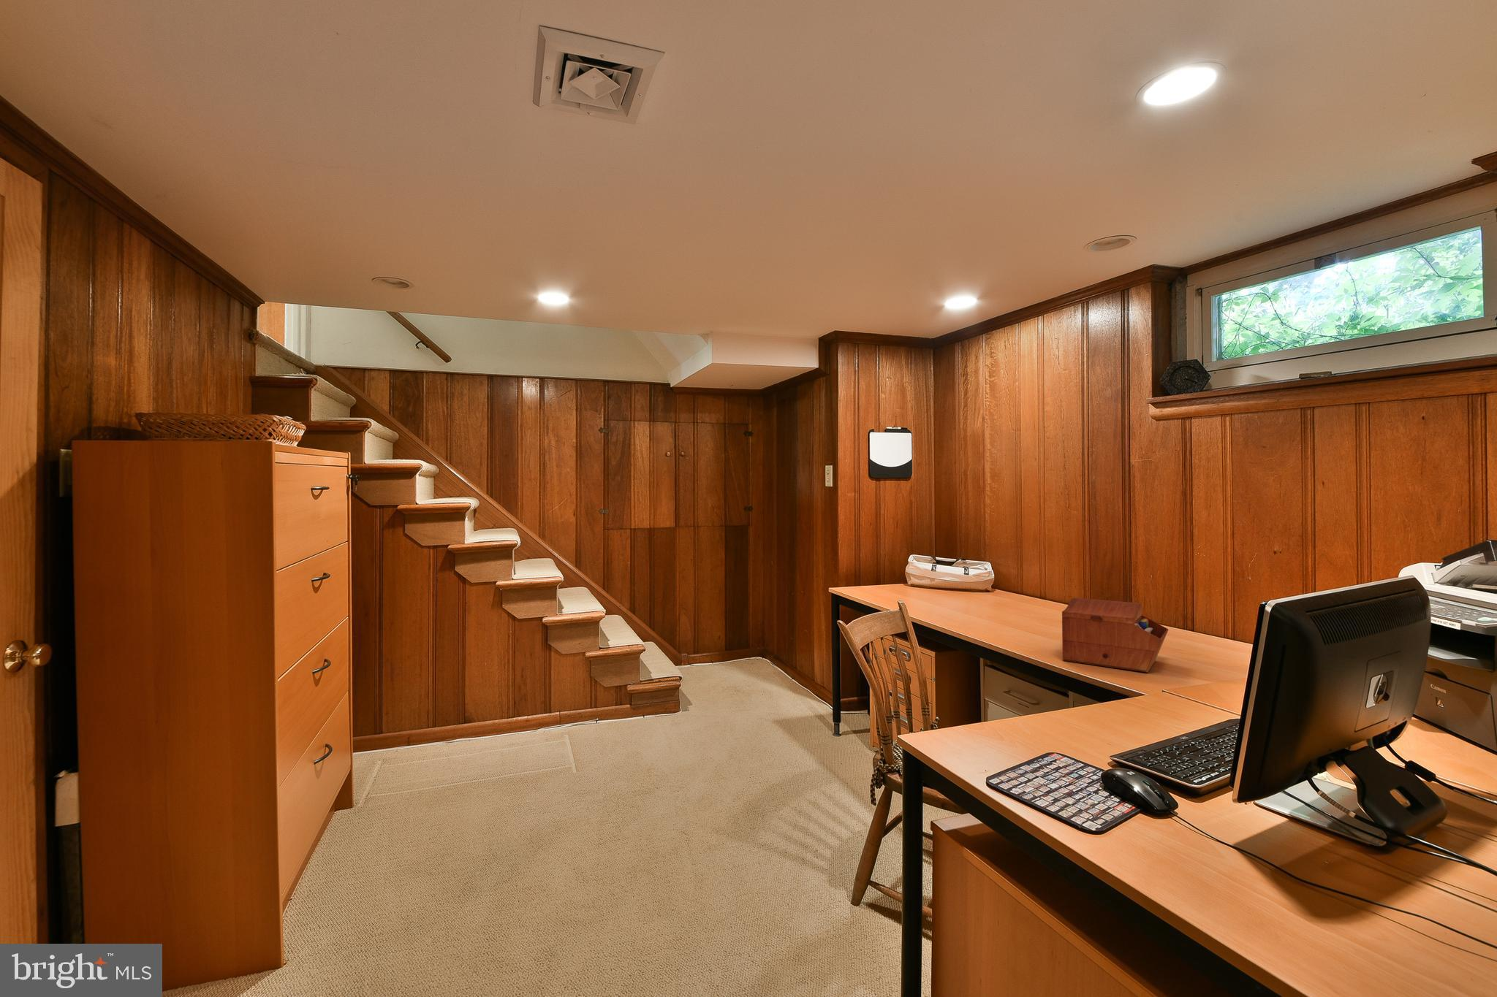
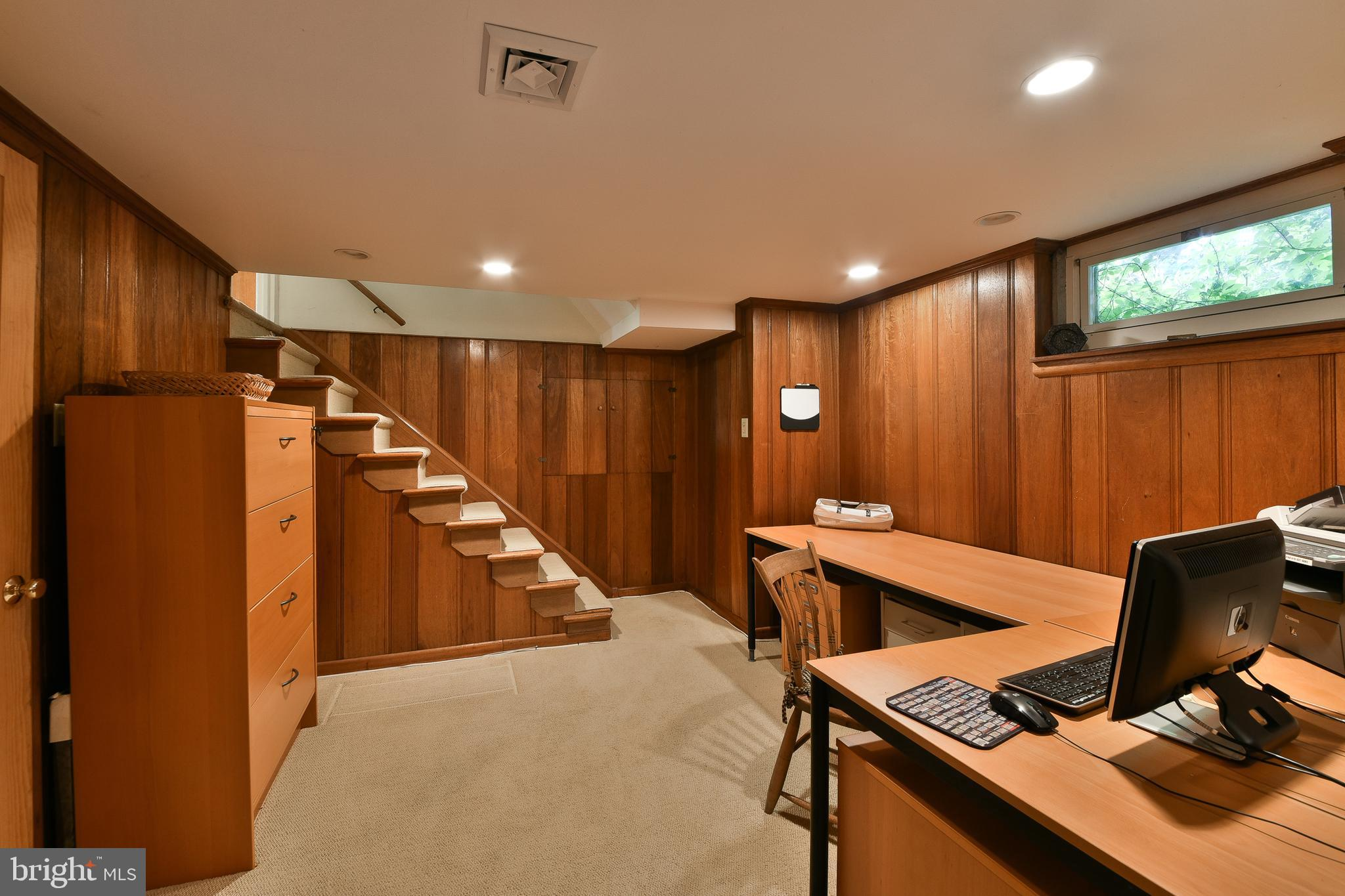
- sewing box (1115, 632)
